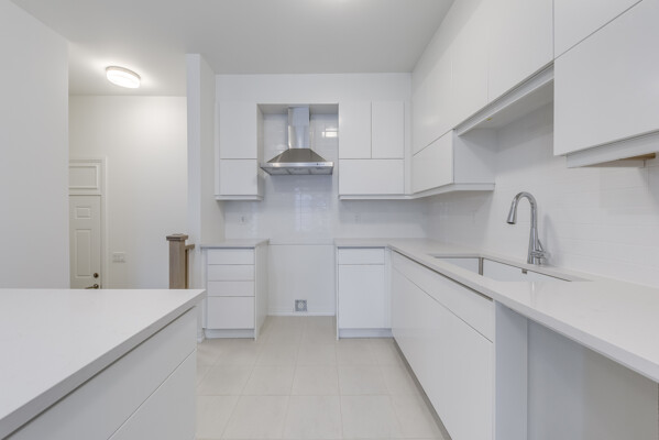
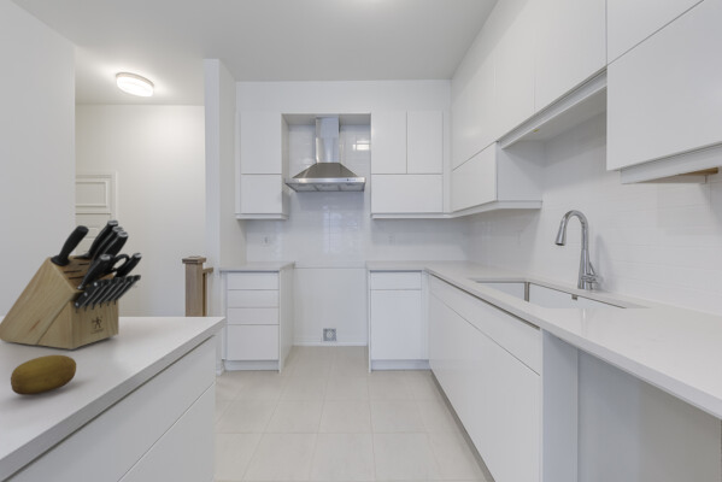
+ fruit (45, 374)
+ knife block (71, 280)
